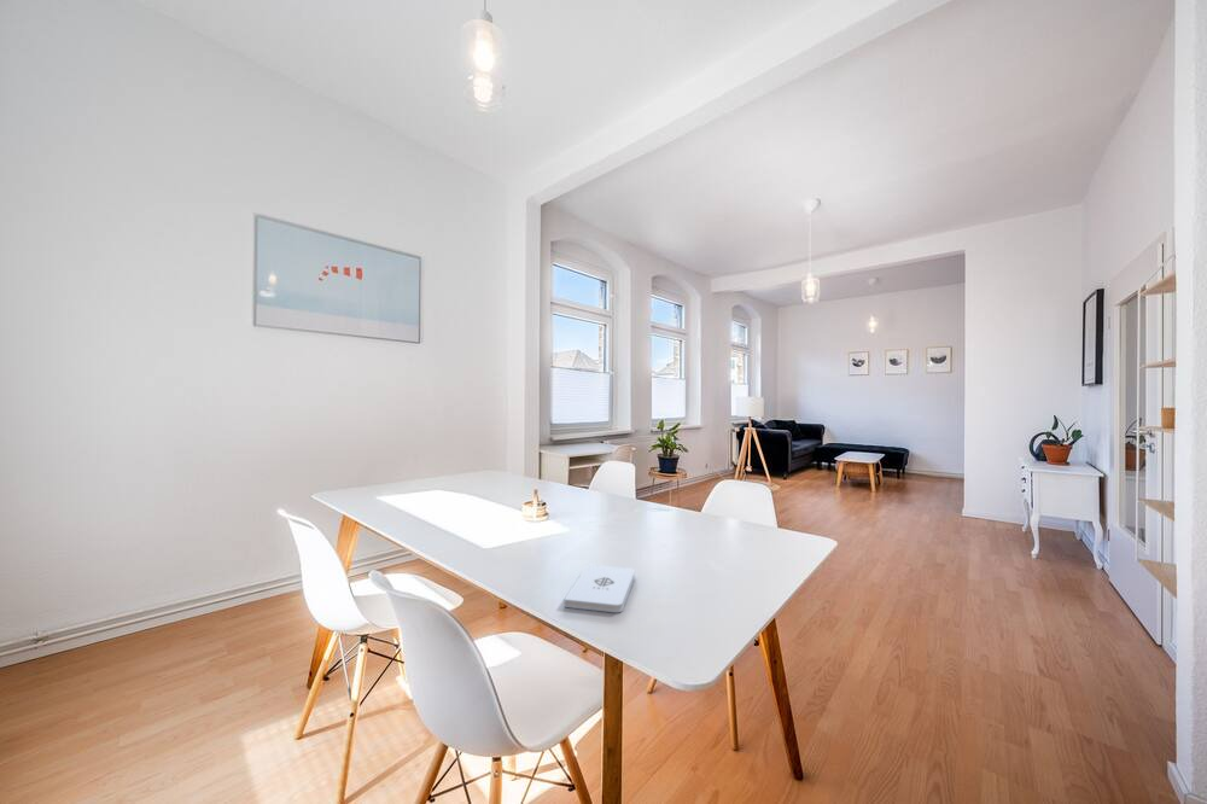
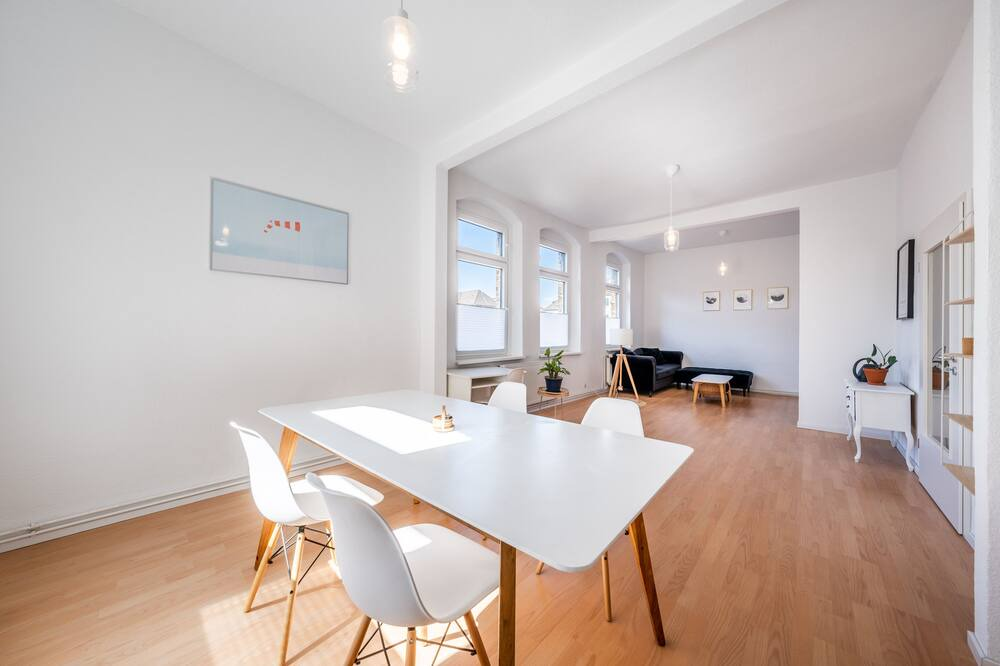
- notepad (602, 585)
